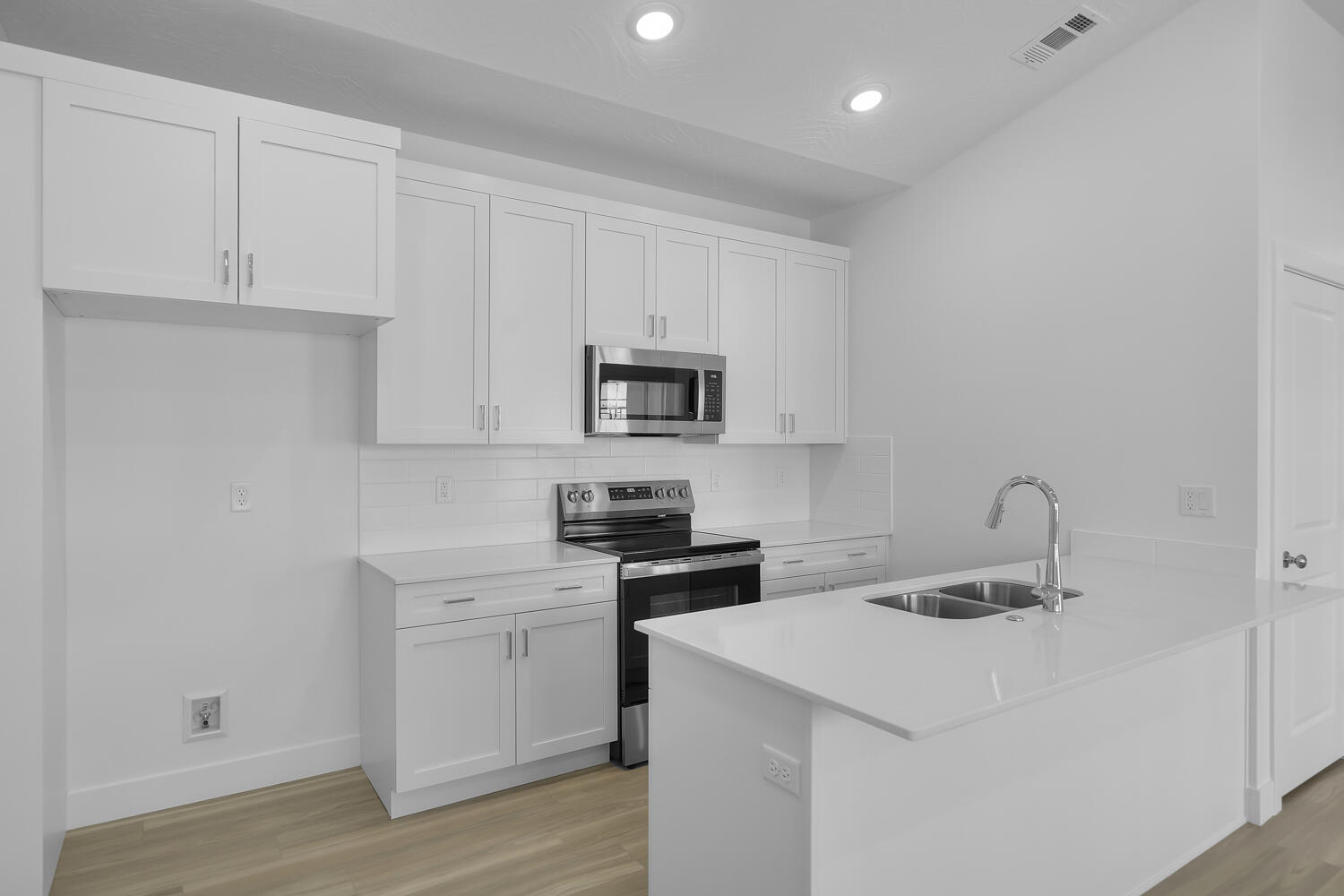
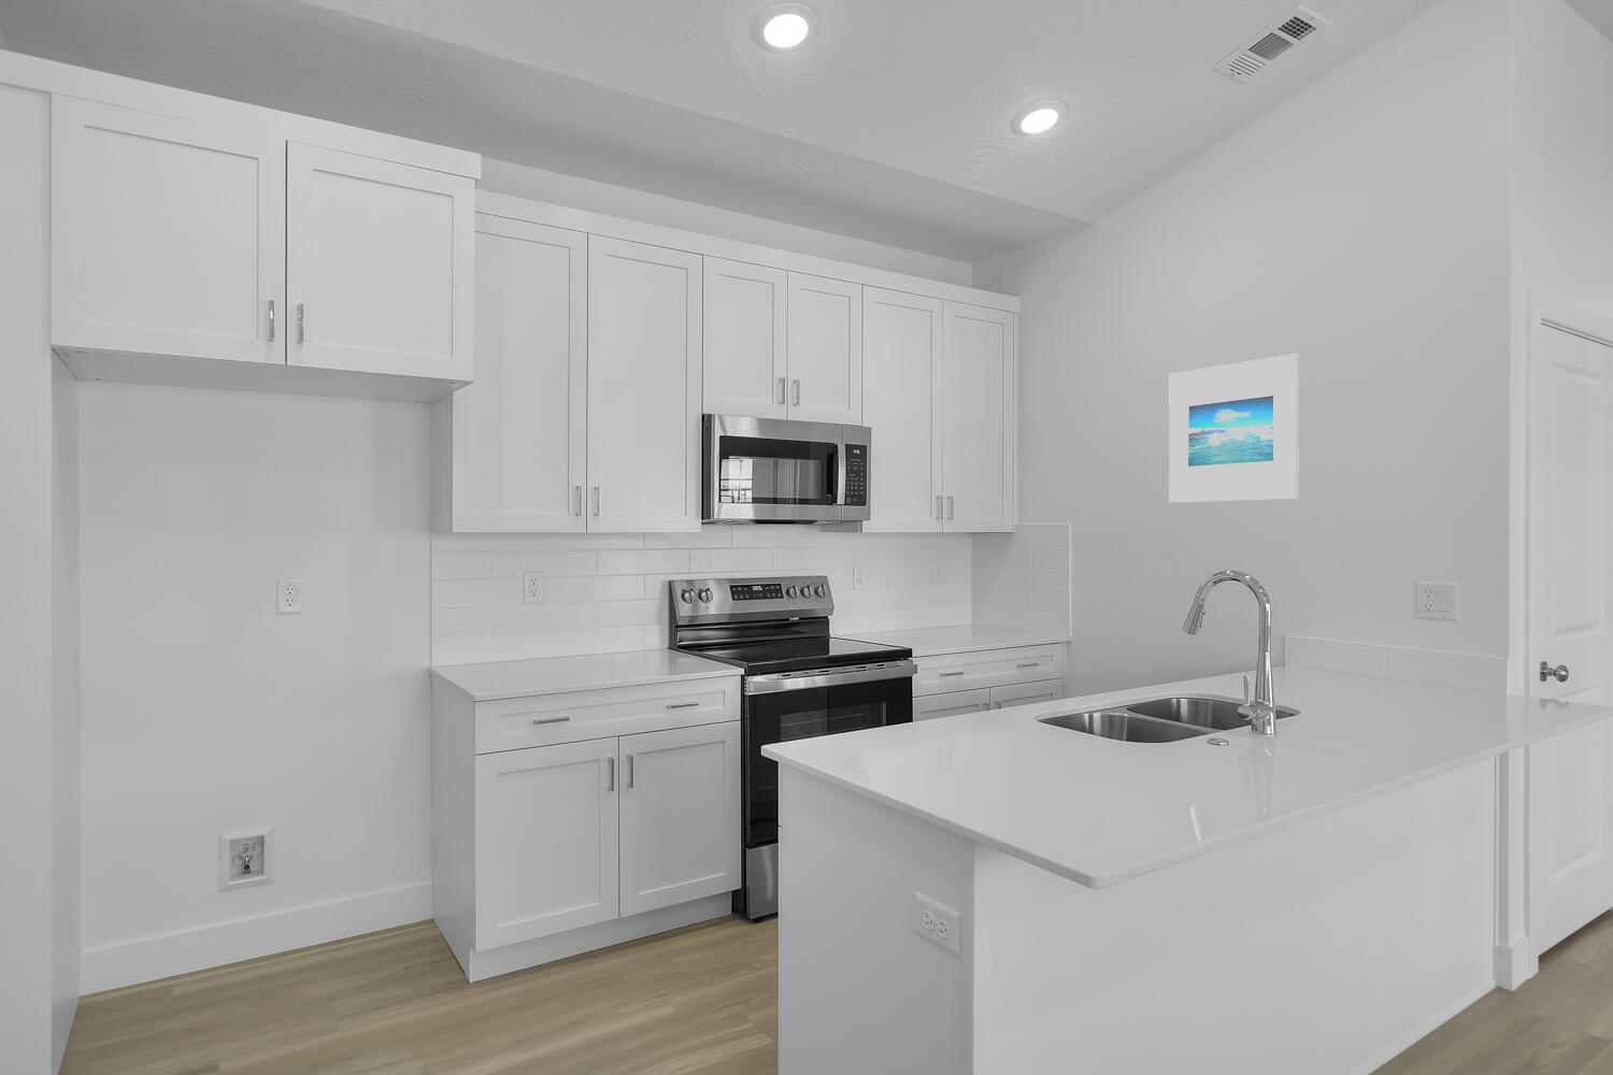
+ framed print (1229, 432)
